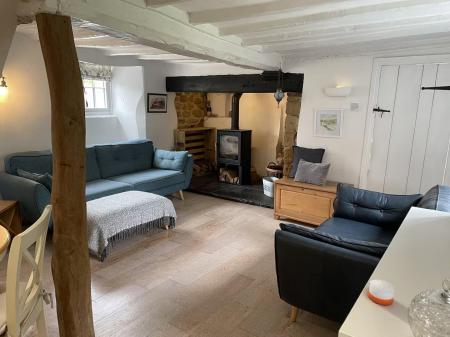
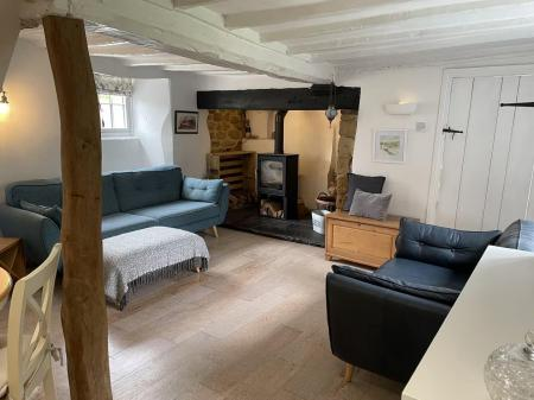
- candle (382, 284)
